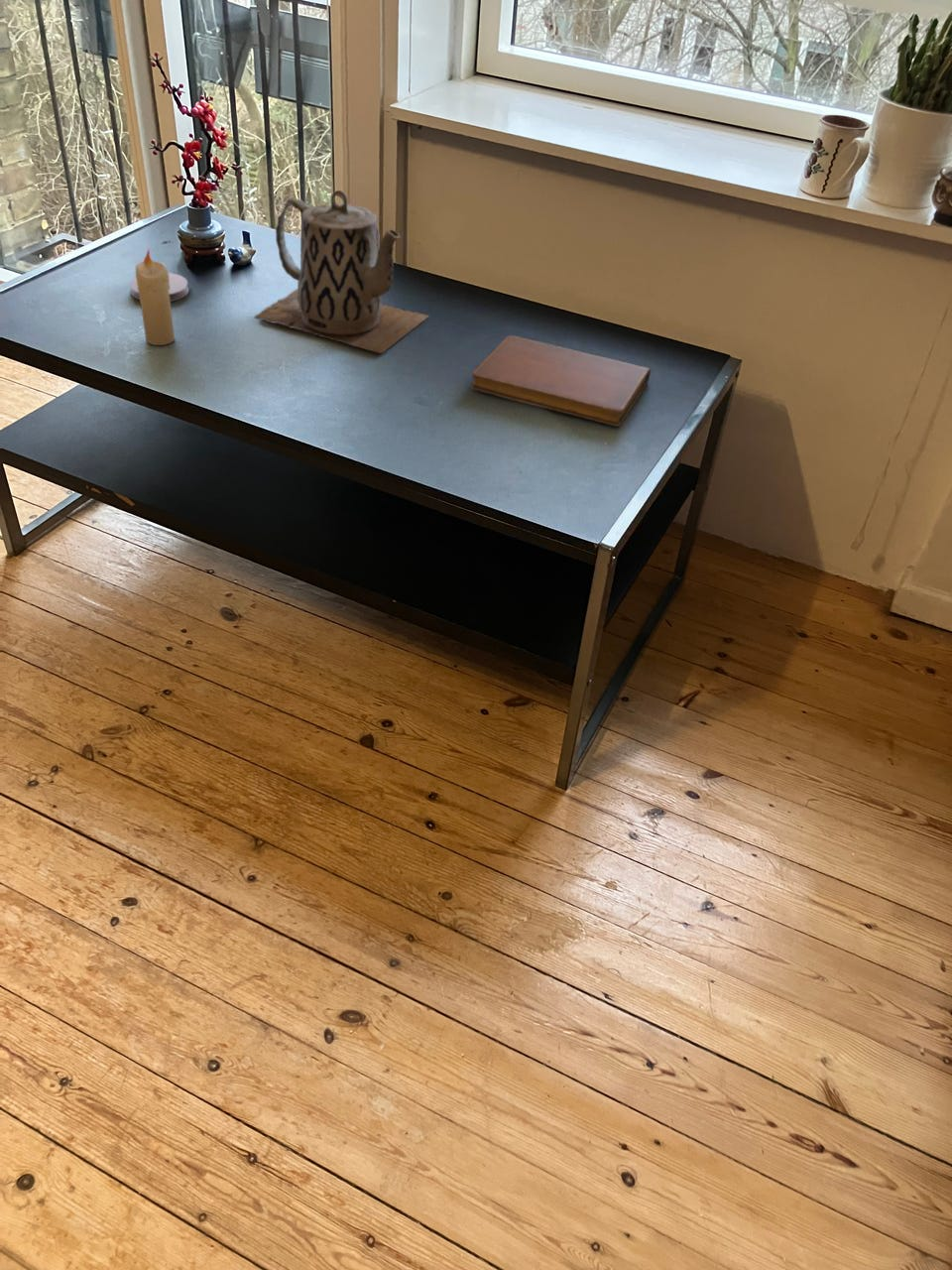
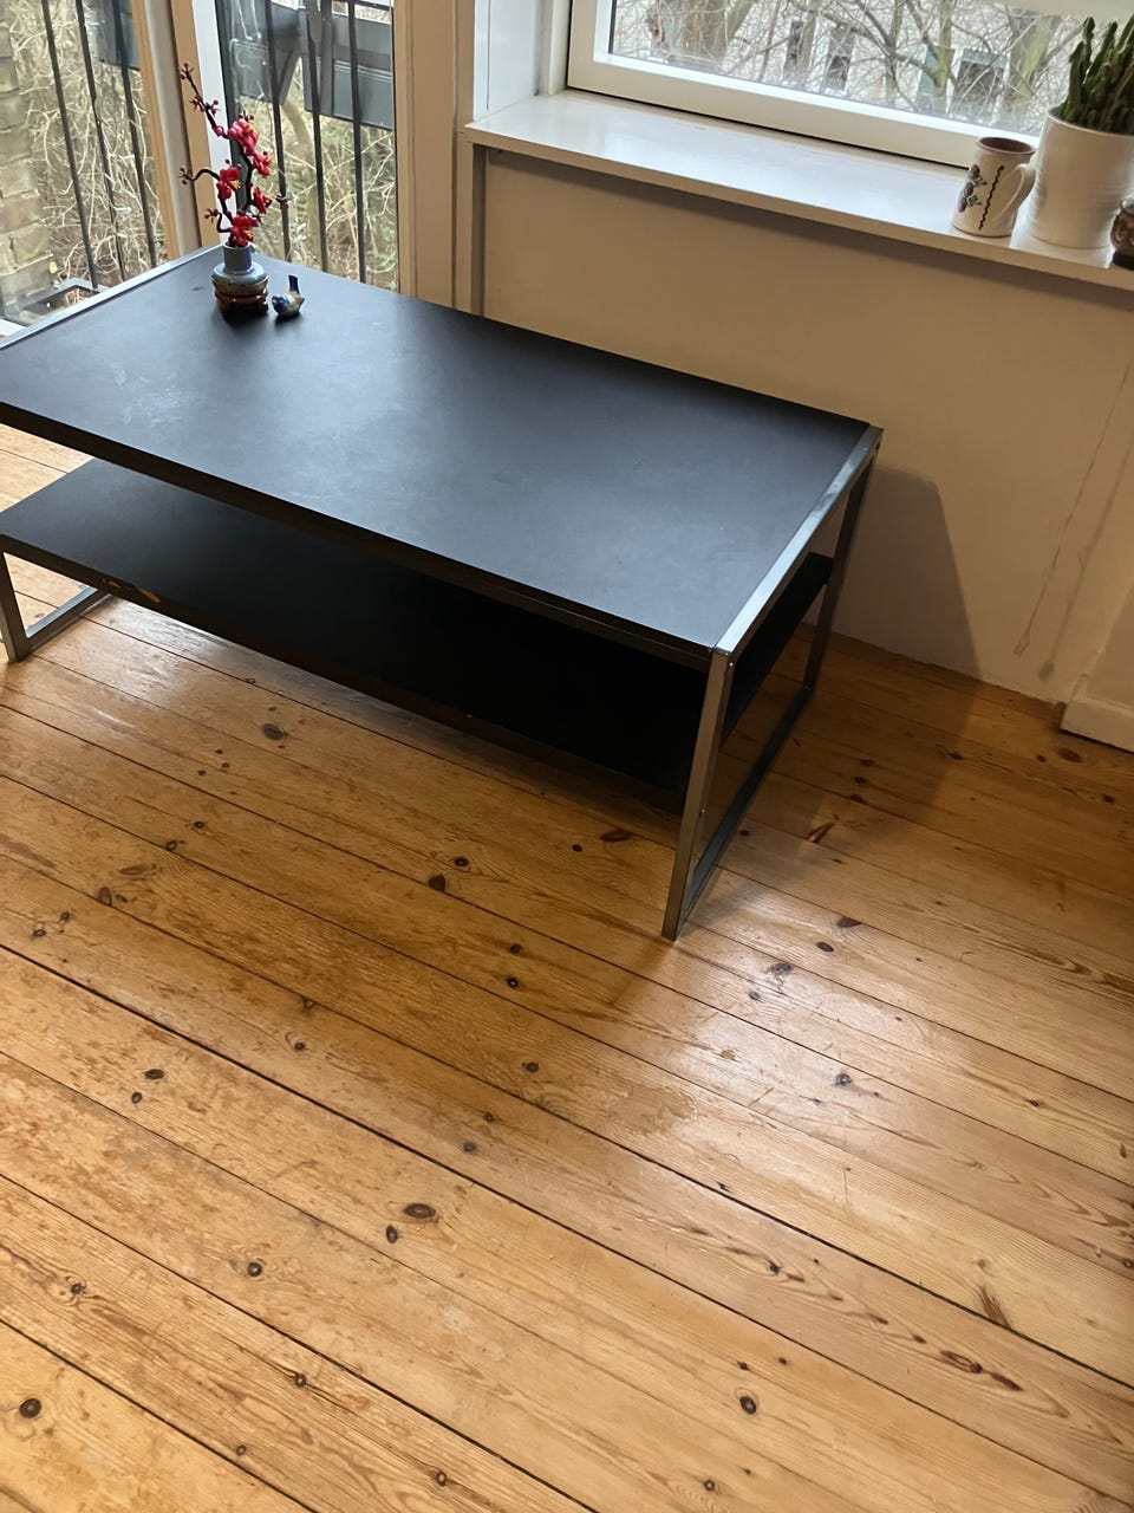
- candle (155, 296)
- coaster (169, 290)
- teapot (341, 255)
- notebook (561, 377)
